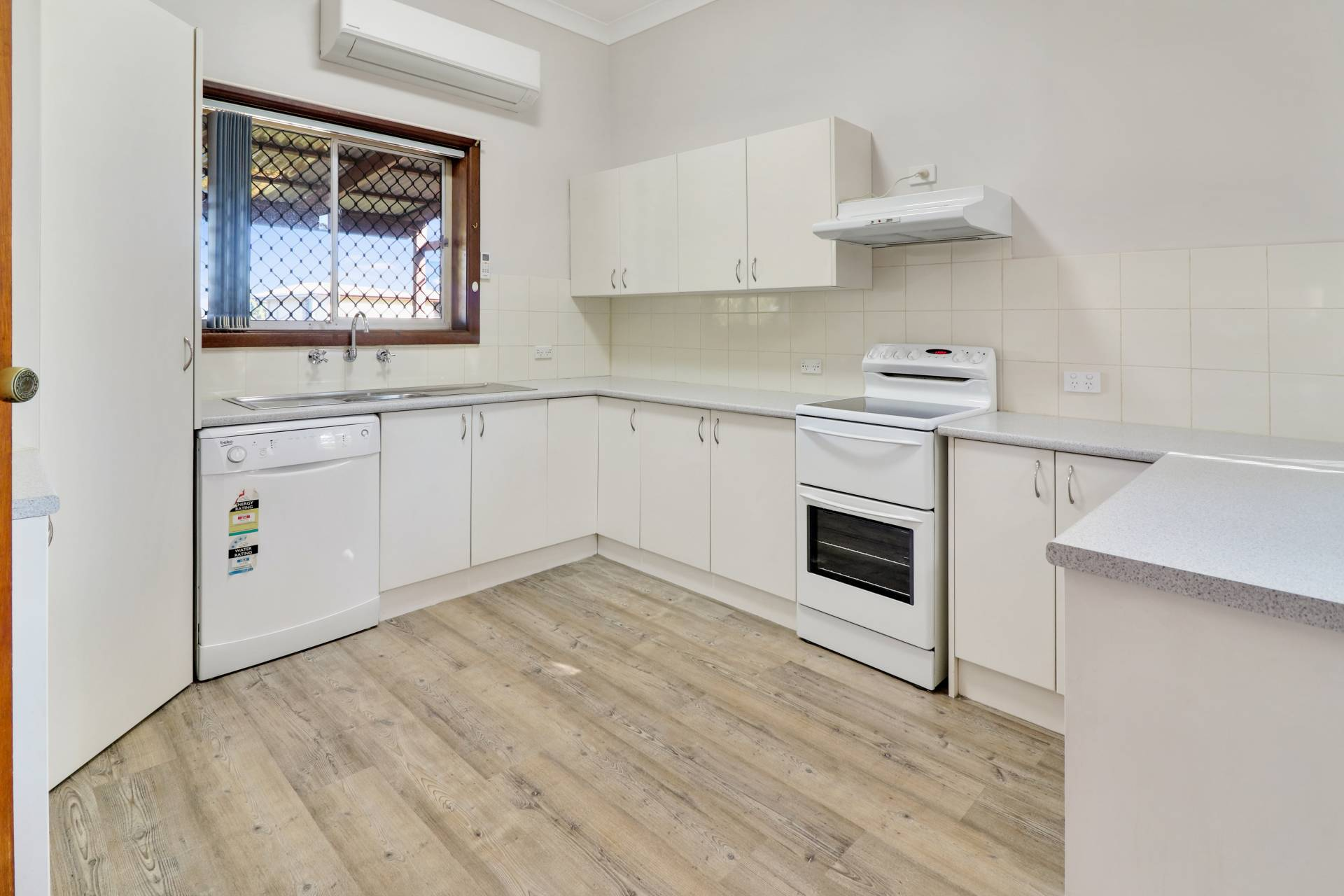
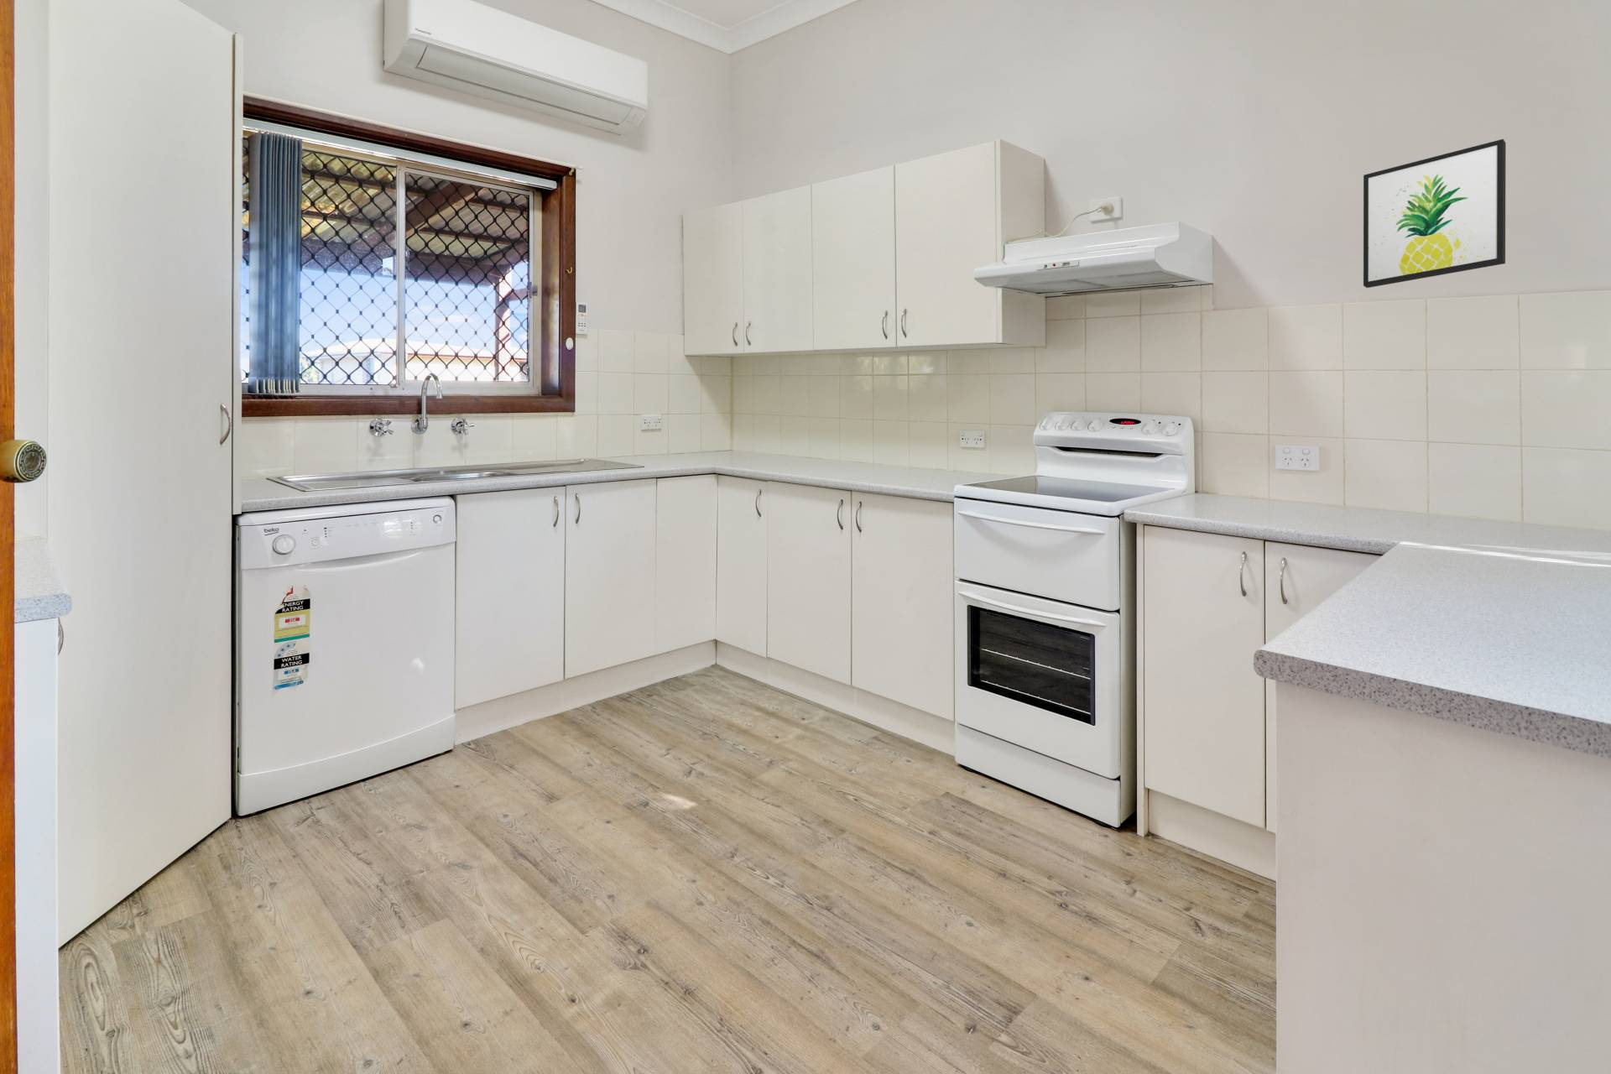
+ wall art (1431, 217)
